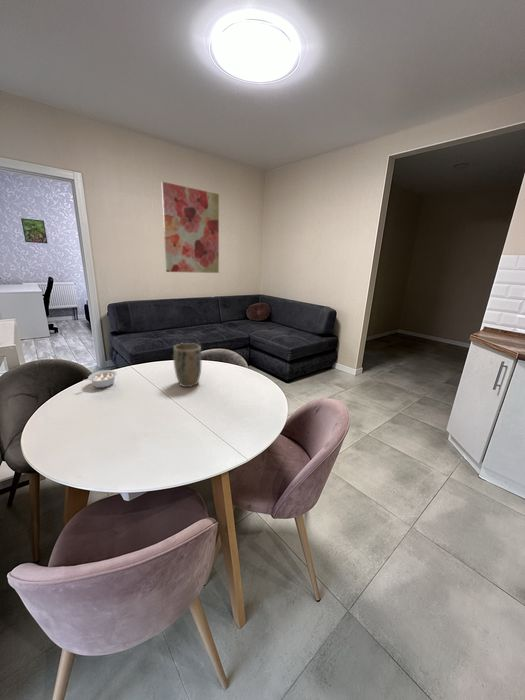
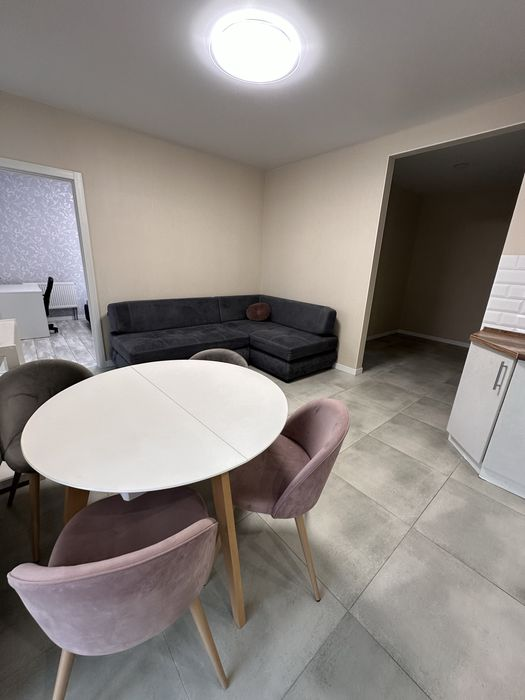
- plant pot (187, 365)
- wall art (193, 232)
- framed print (34, 231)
- legume (102, 379)
